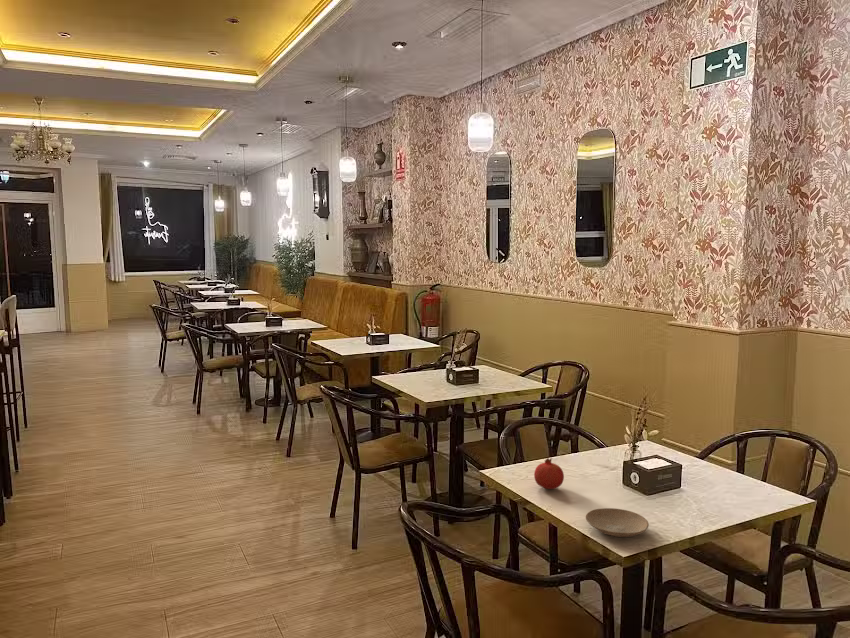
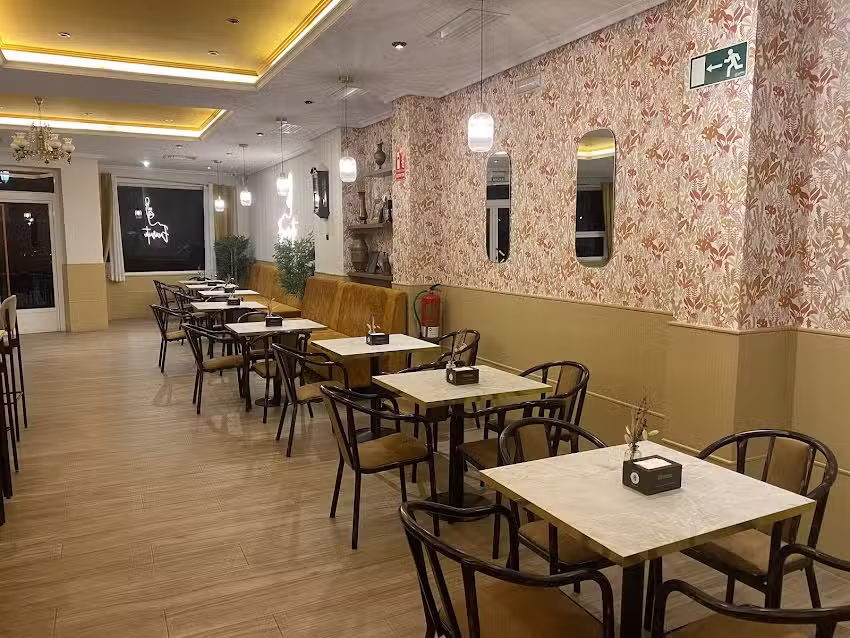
- plate (616, 524)
- fruit (548, 473)
